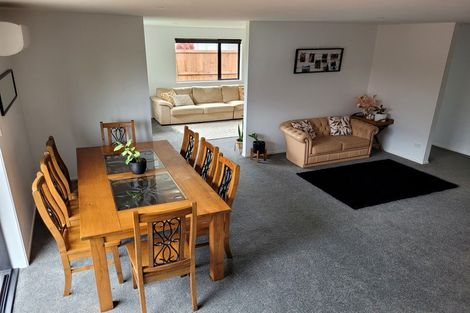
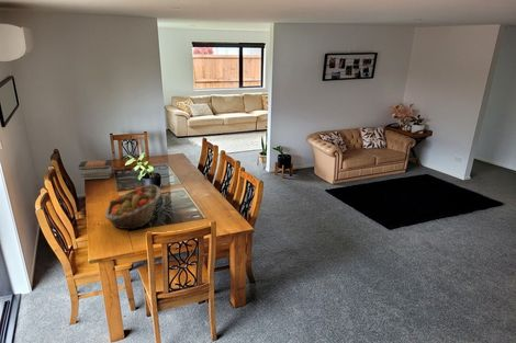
+ fruit basket (134, 205)
+ book stack (96, 170)
